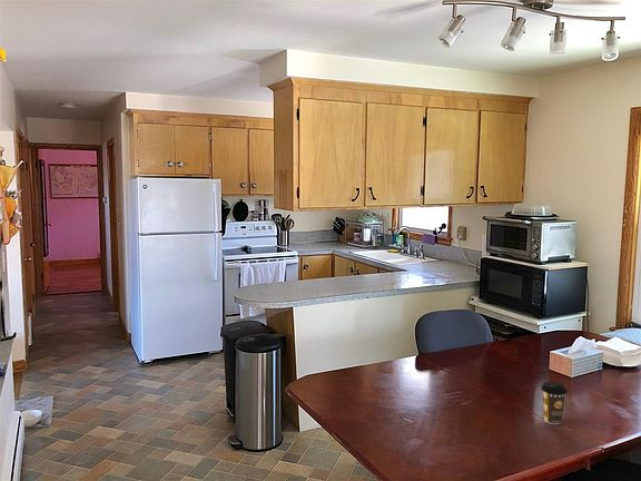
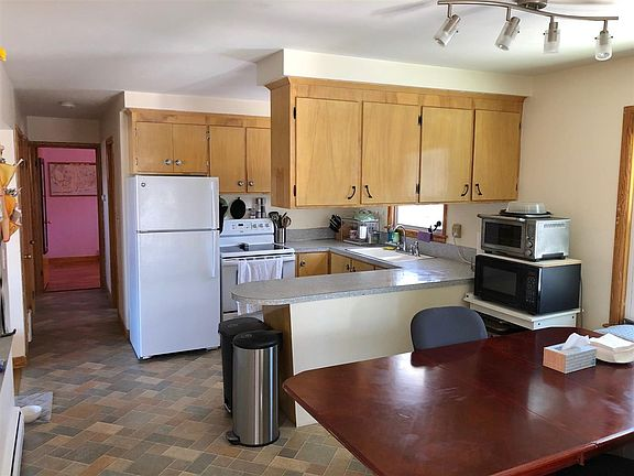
- coffee cup (553, 403)
